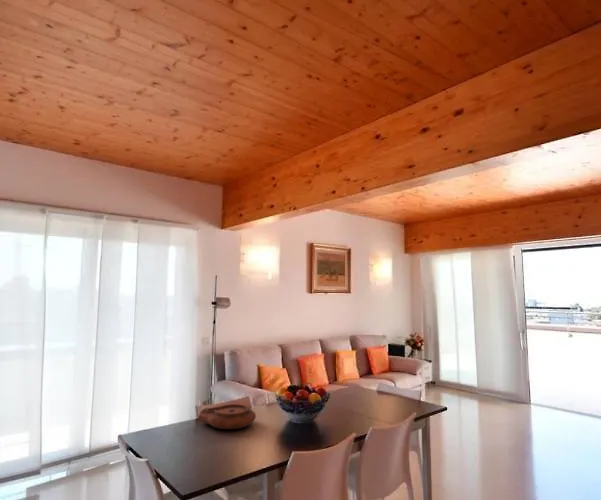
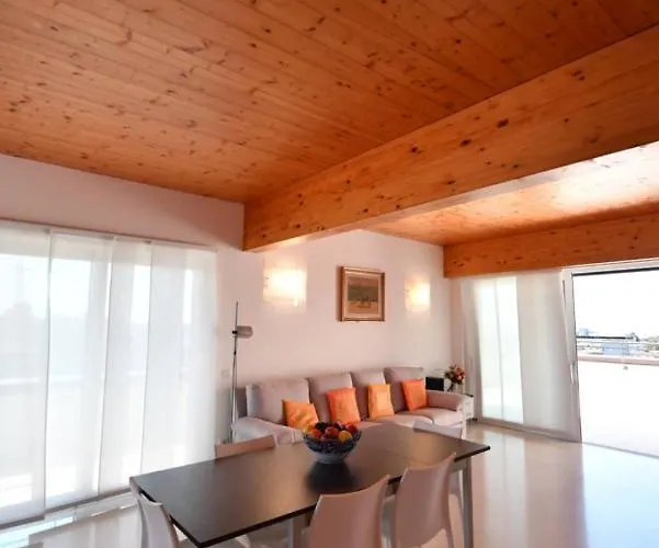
- plate (229, 415)
